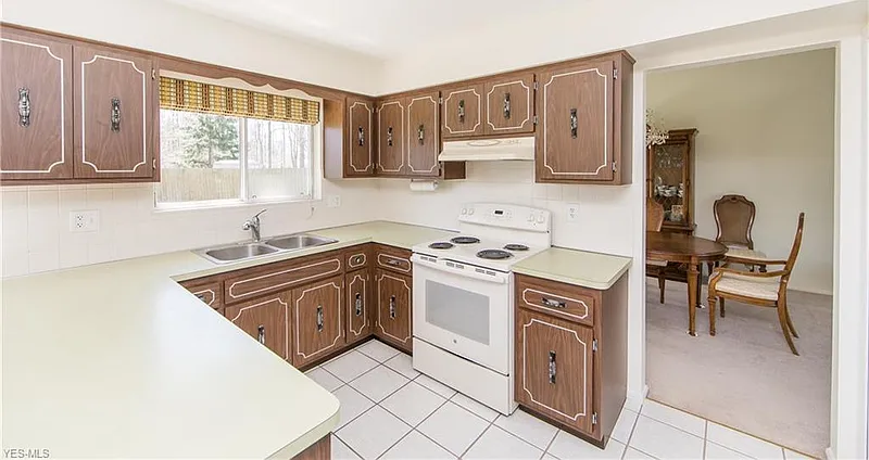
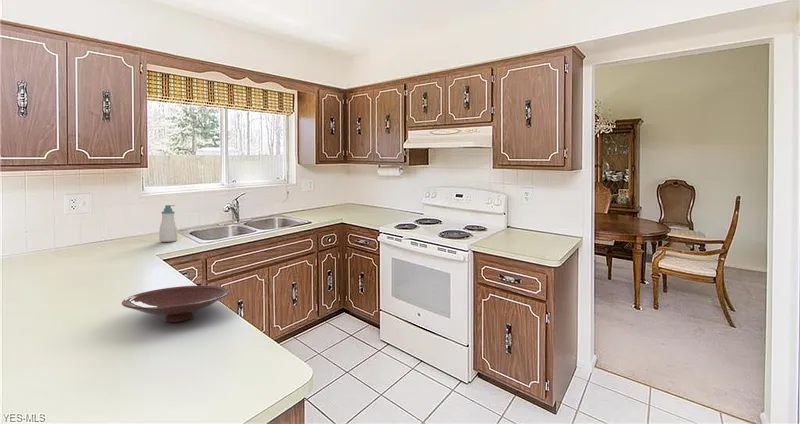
+ bowl (179, 306)
+ soap bottle (168, 223)
